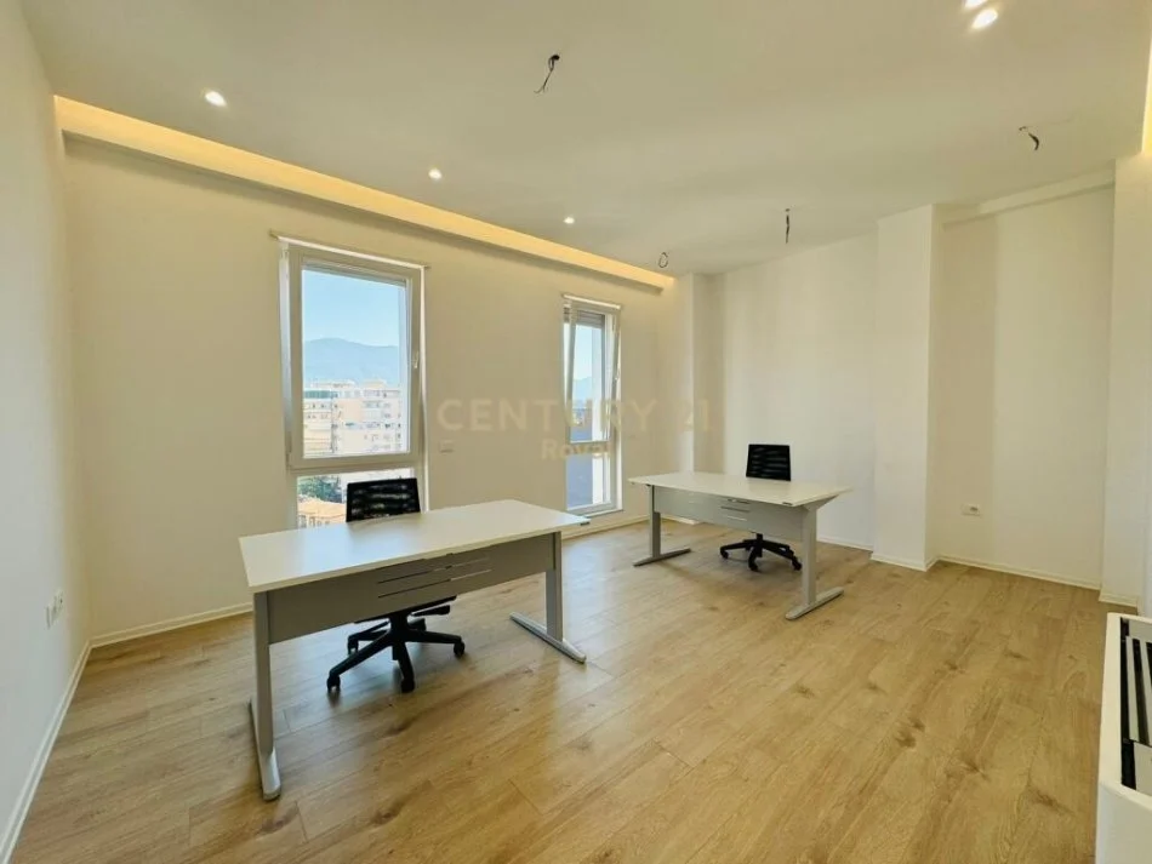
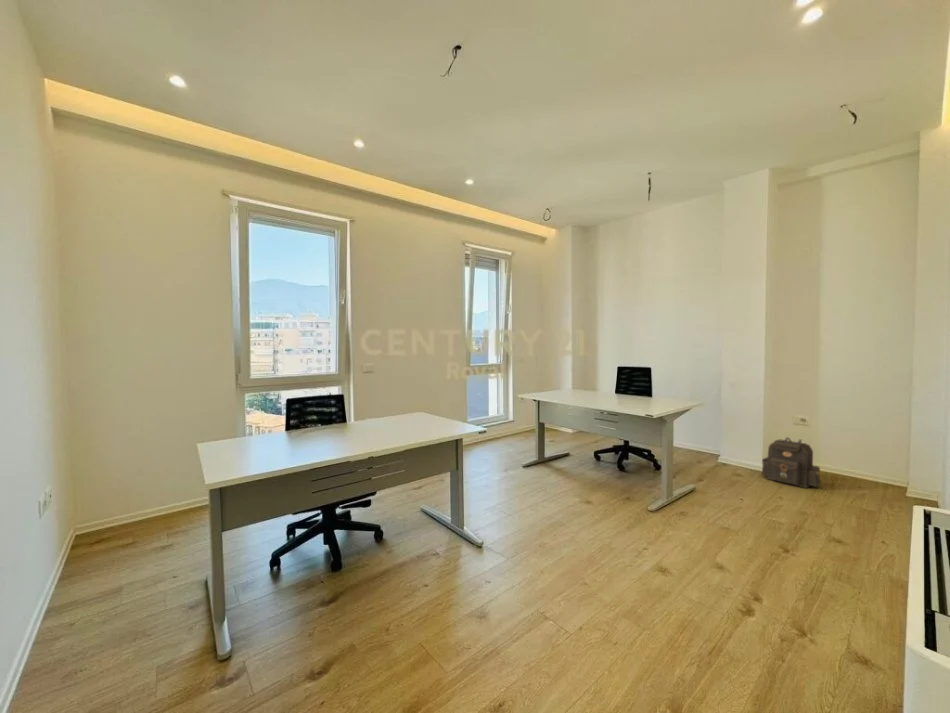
+ backpack (790, 460)
